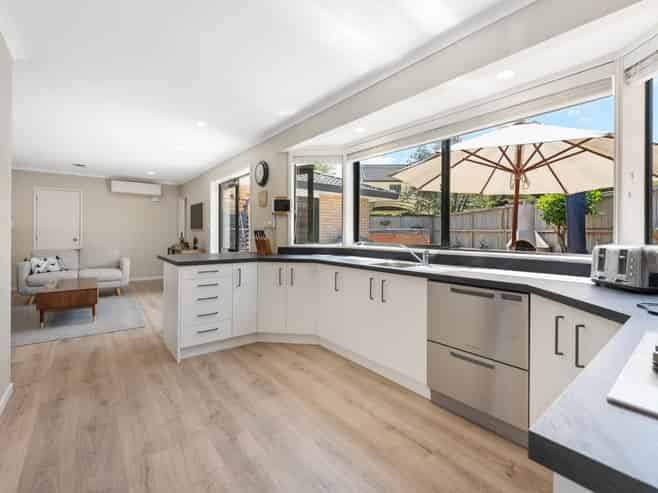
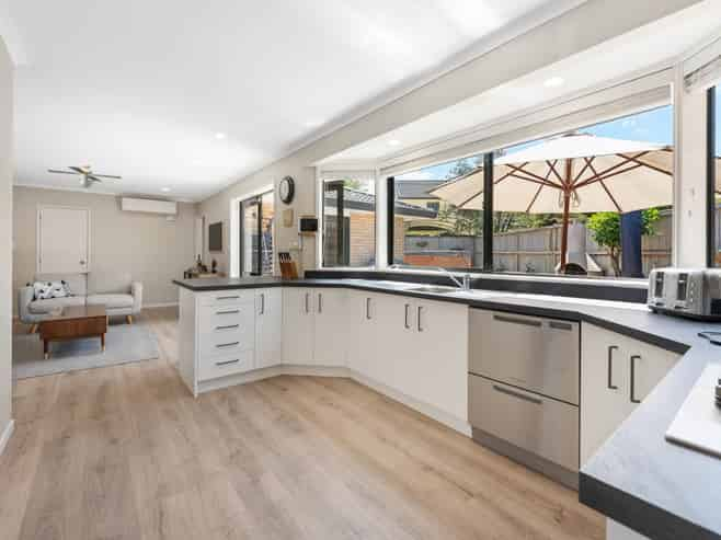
+ ceiling fan (85, 176)
